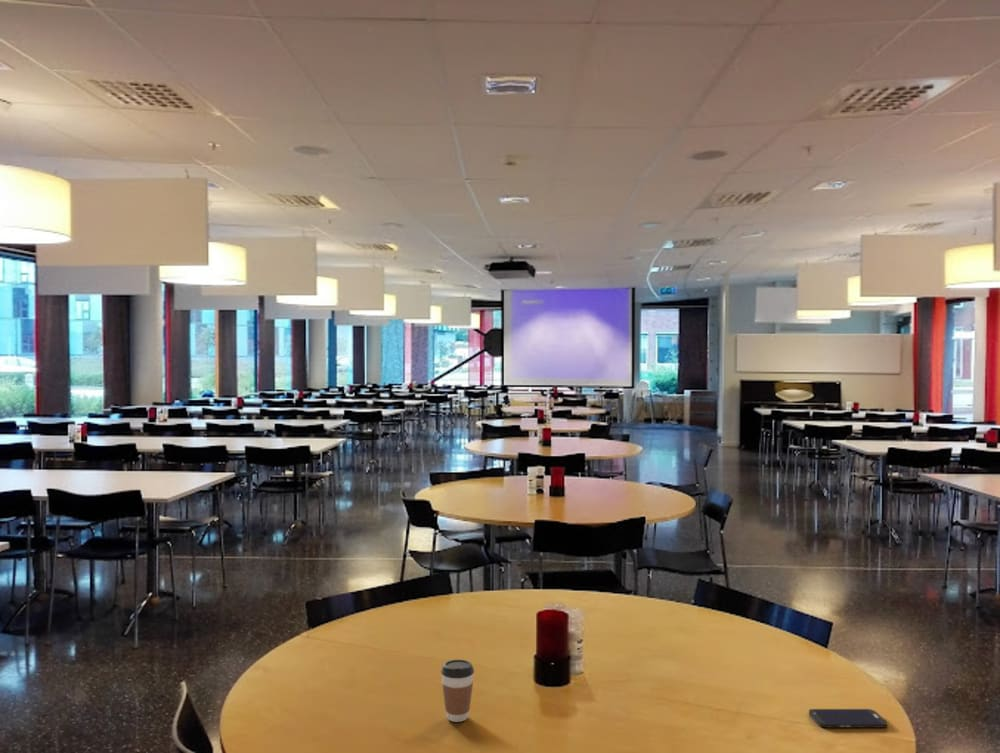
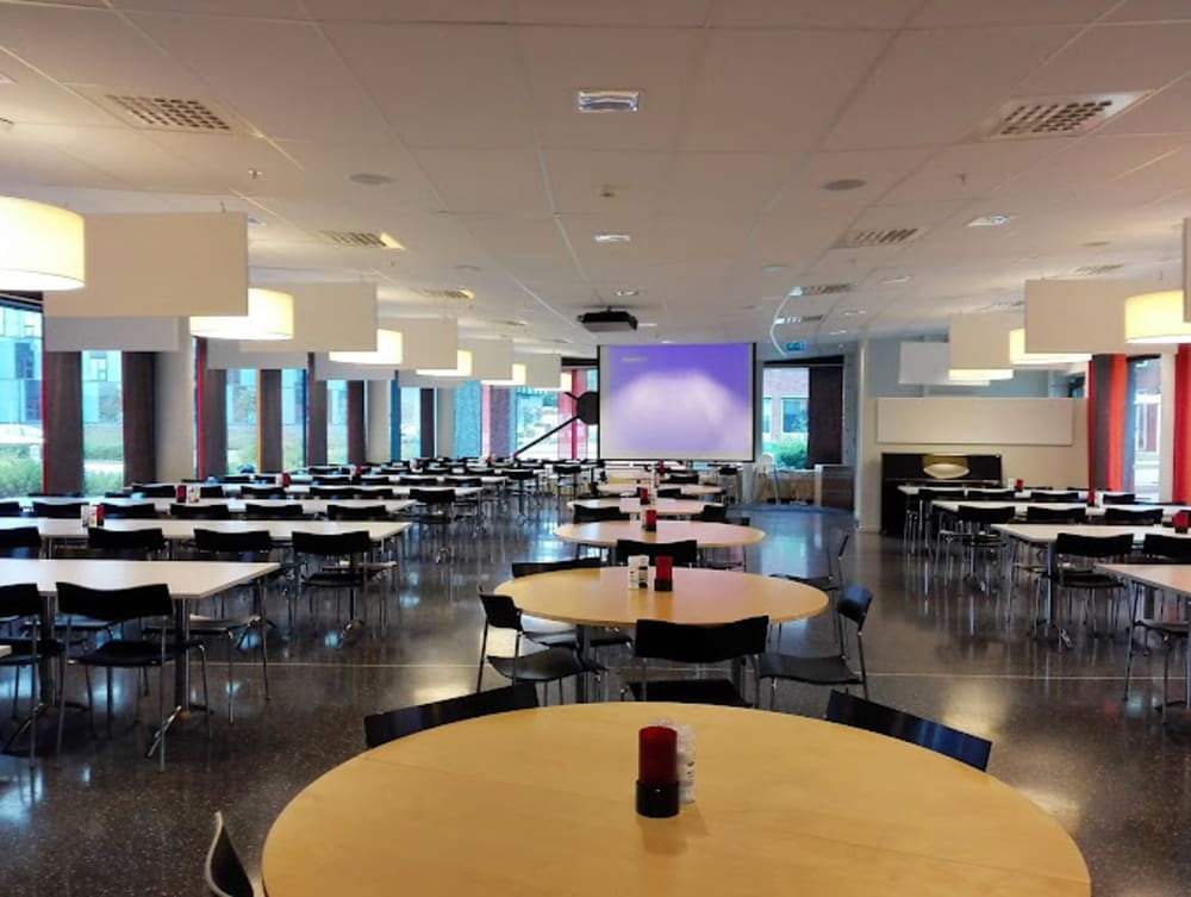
- smartphone (847, 717)
- coffee cup (457, 690)
